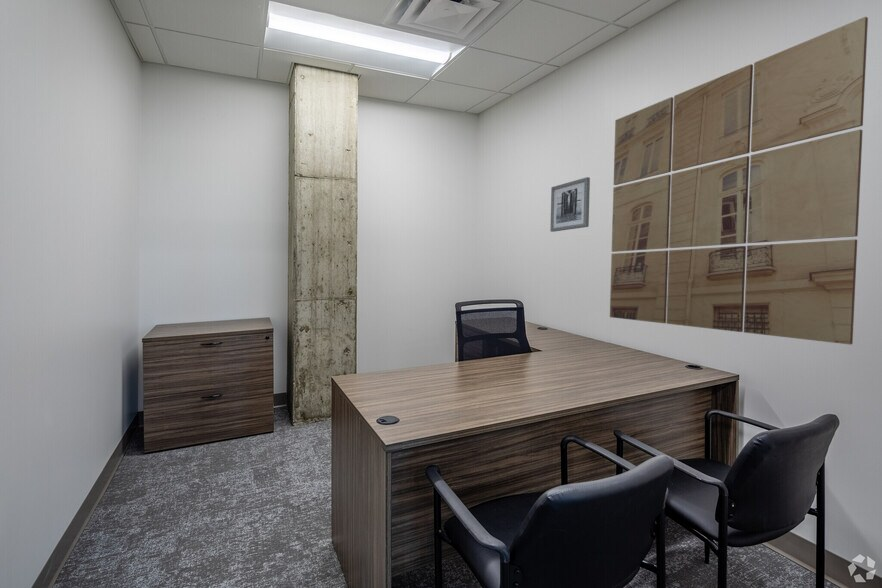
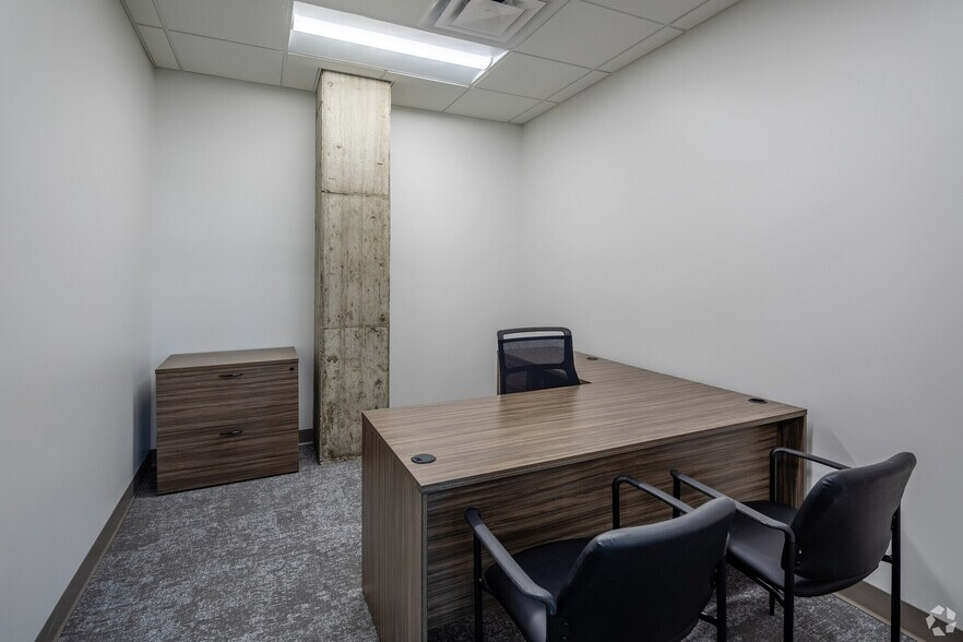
- wall art (569, 206)
- wall art (706, 205)
